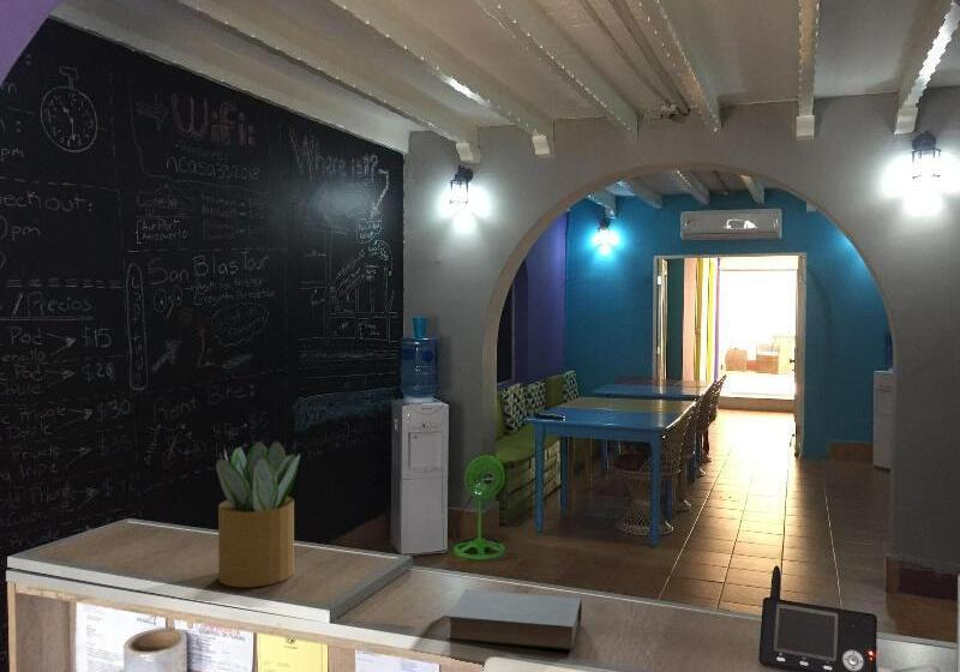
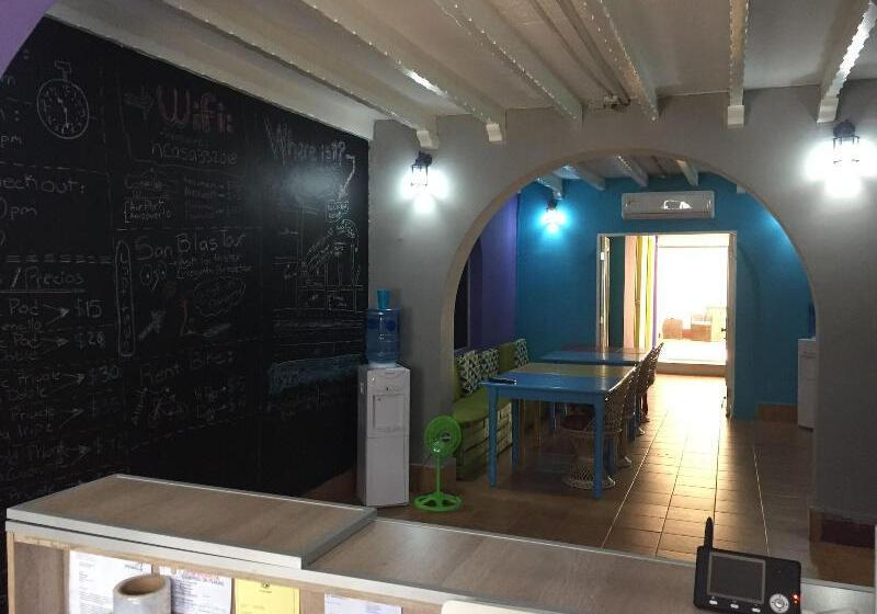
- potted plant (252, 511)
- book (516, 617)
